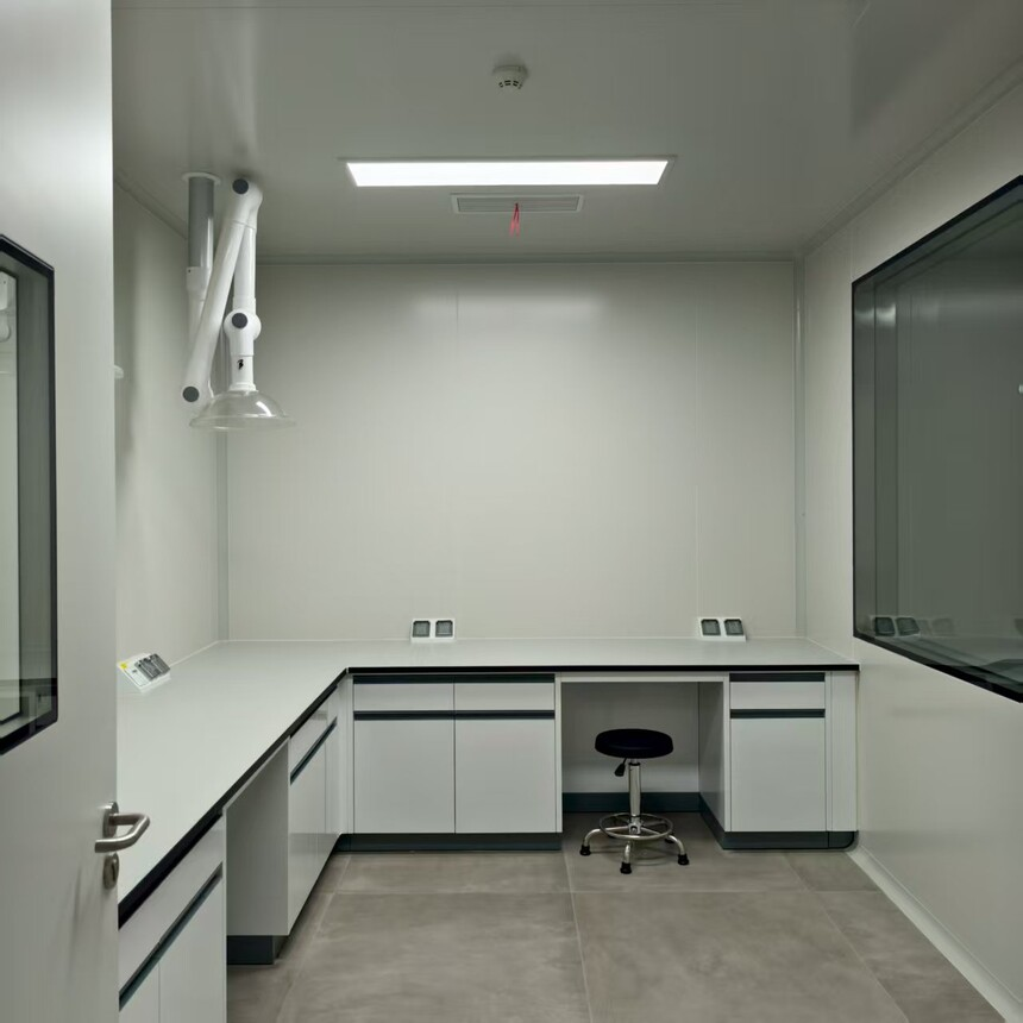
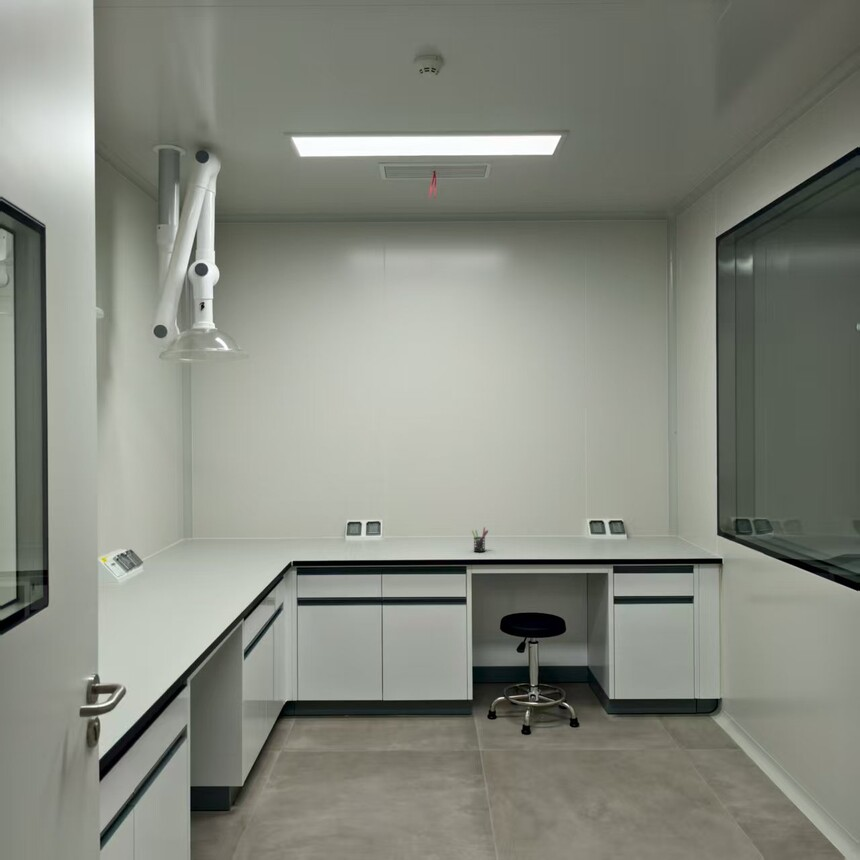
+ pen holder (479, 538)
